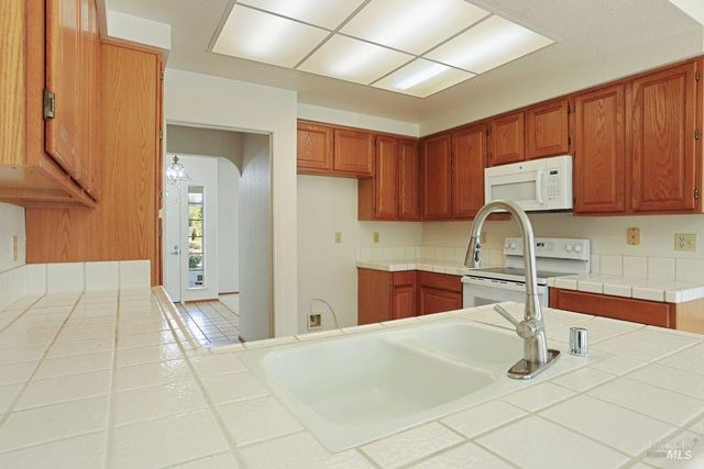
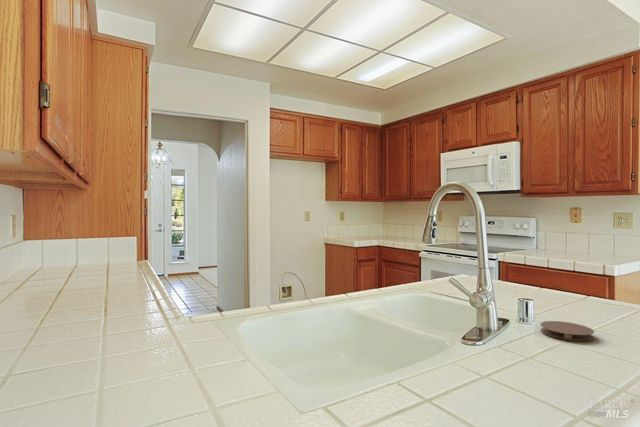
+ coaster (566, 330)
